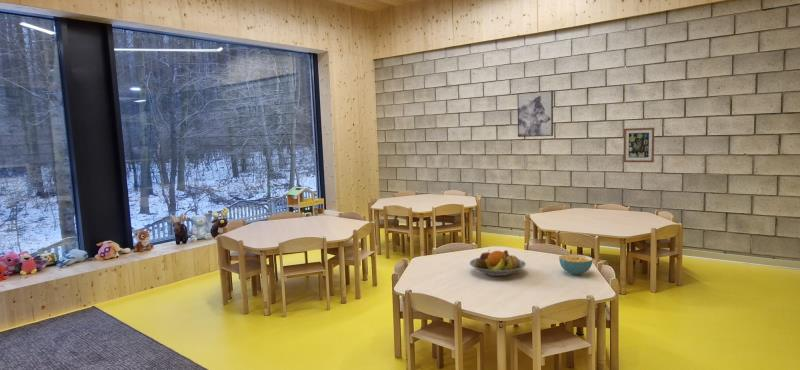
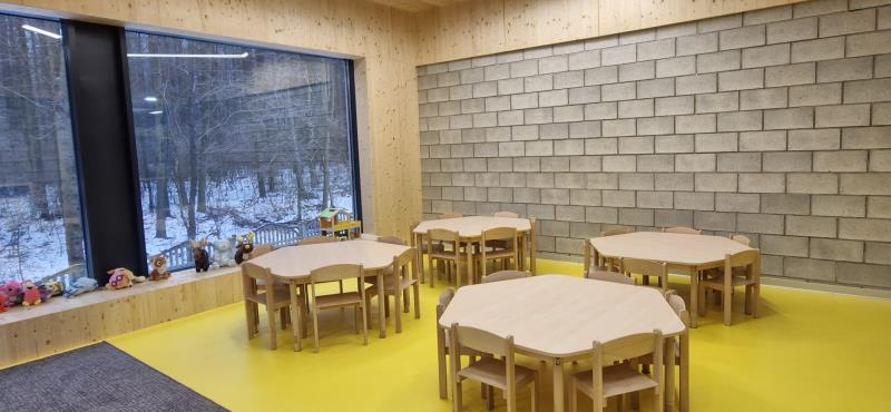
- wall art (638, 145)
- wall art (534, 114)
- cereal bowl (575, 265)
- fruit bowl (497, 260)
